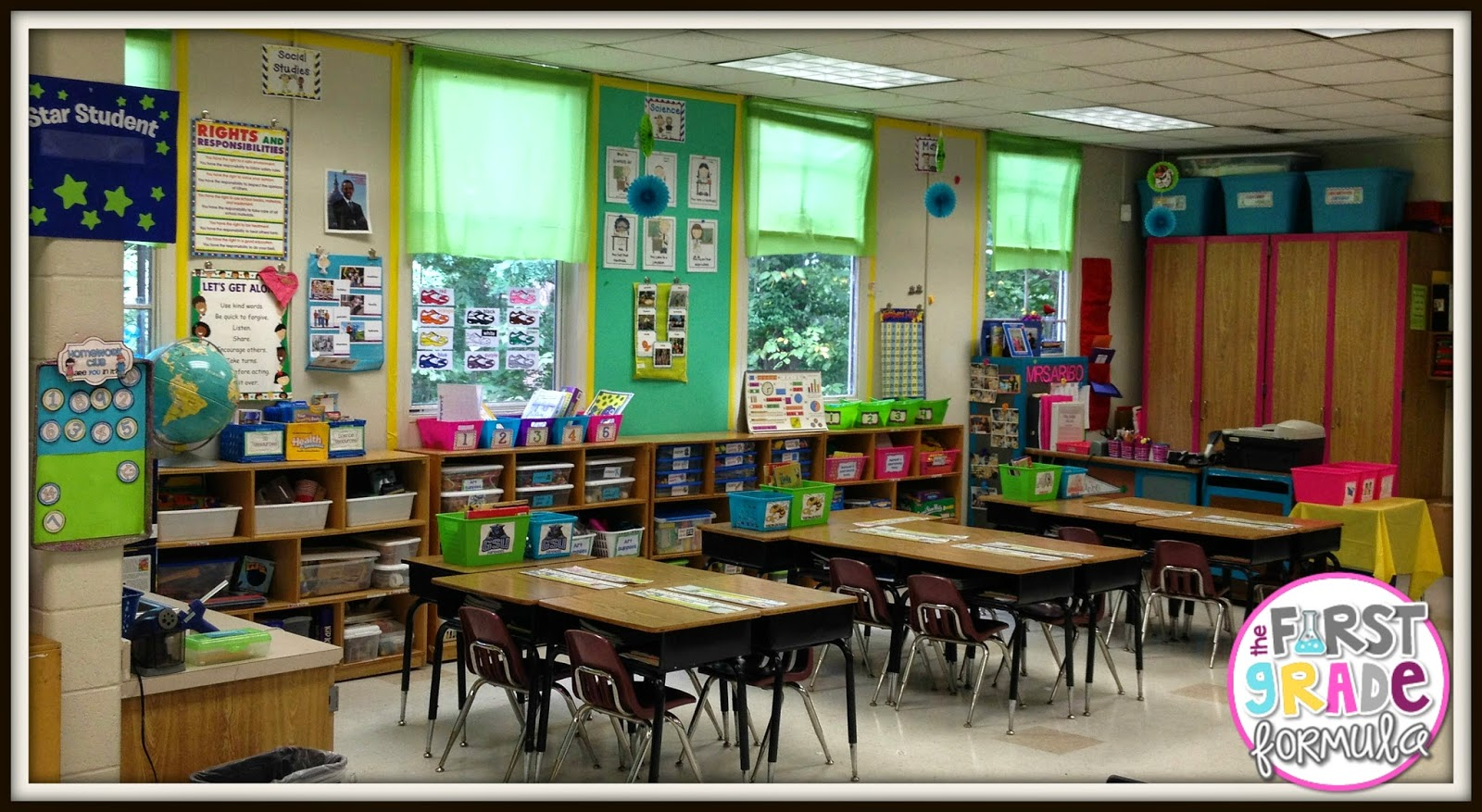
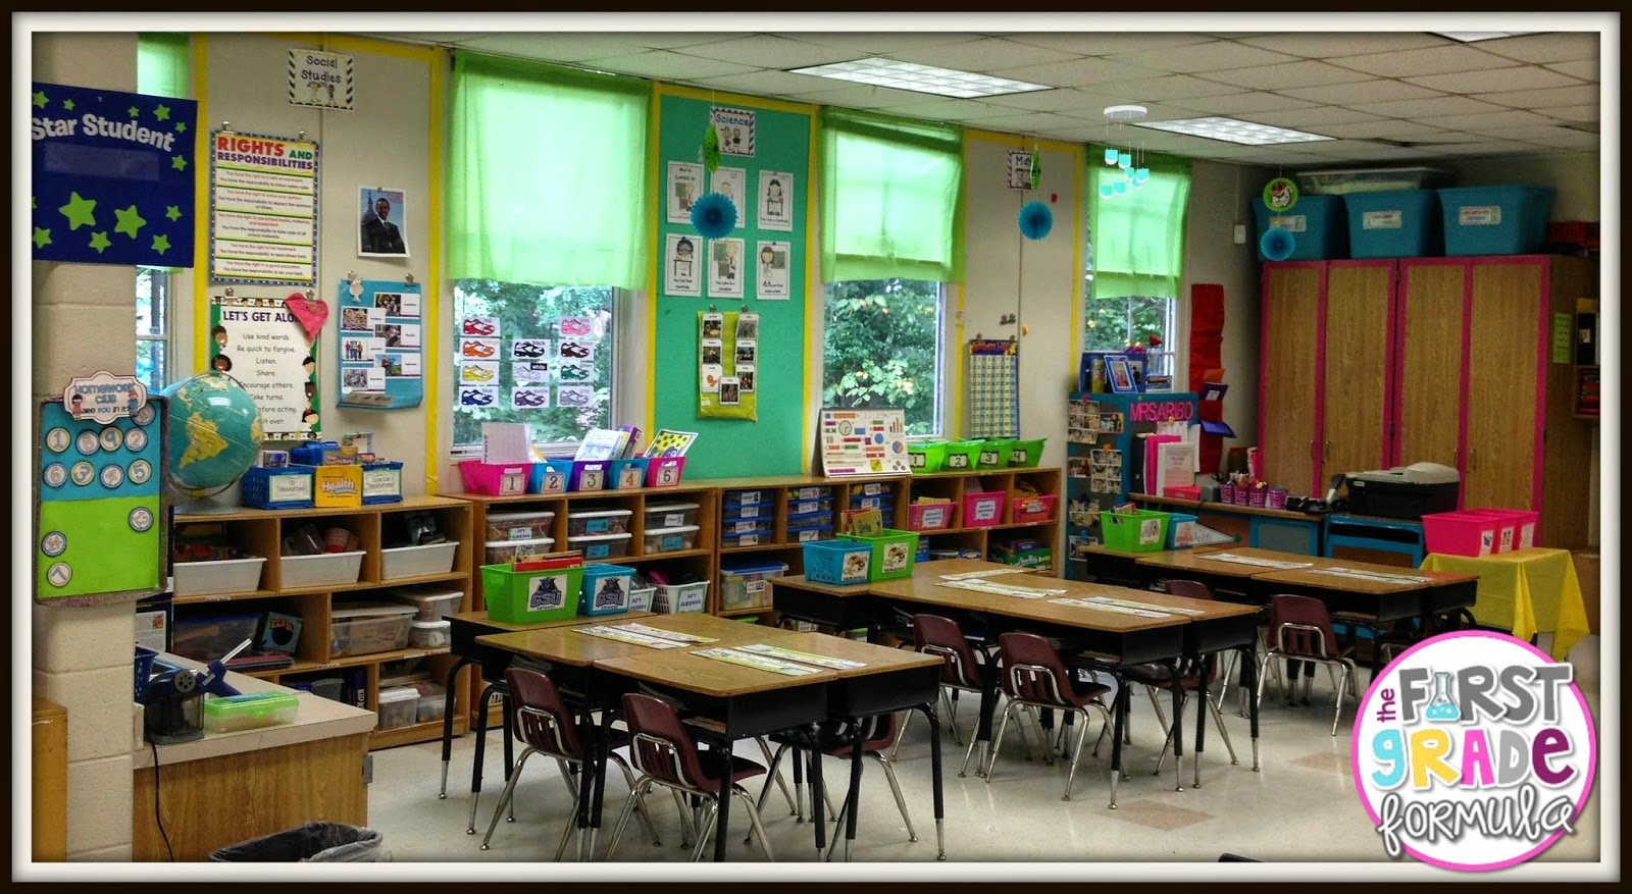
+ ceiling mobile (1124, 155)
